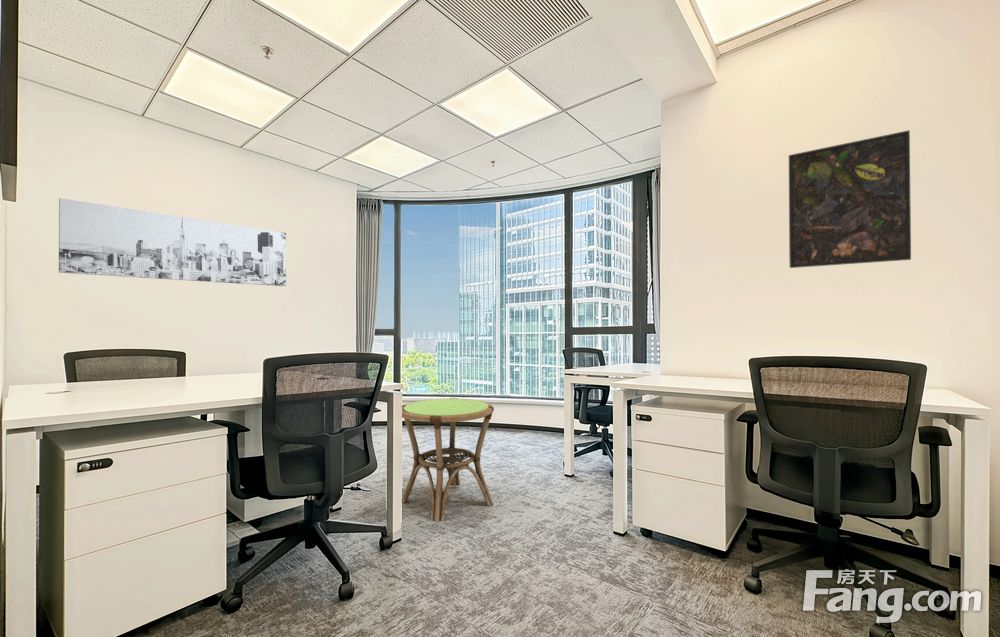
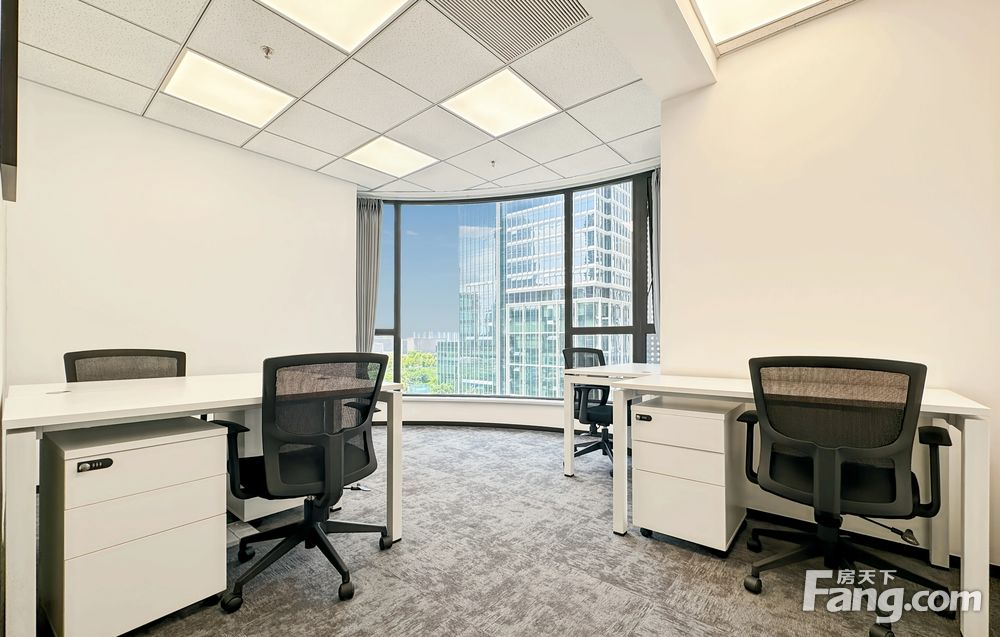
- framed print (845, 203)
- wall art (190, 249)
- side table (446, 453)
